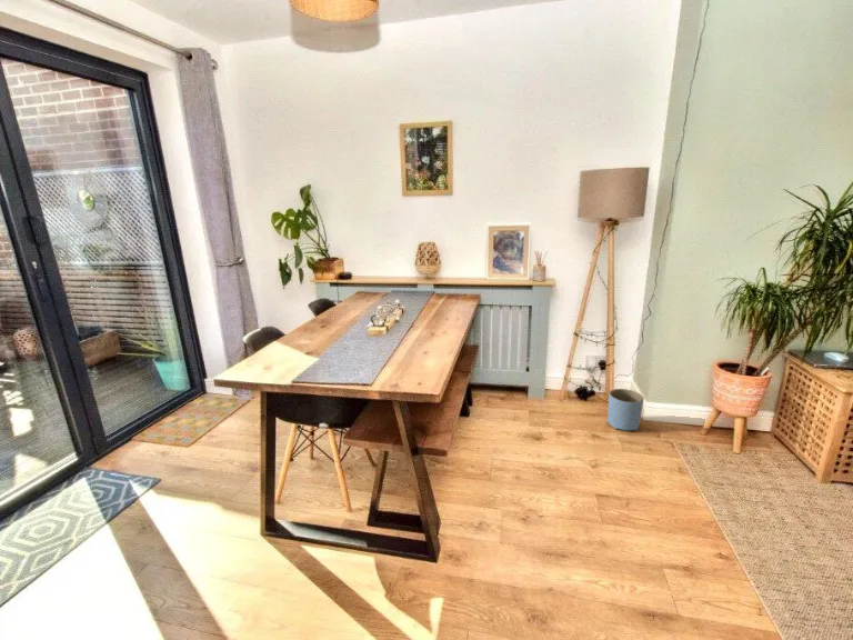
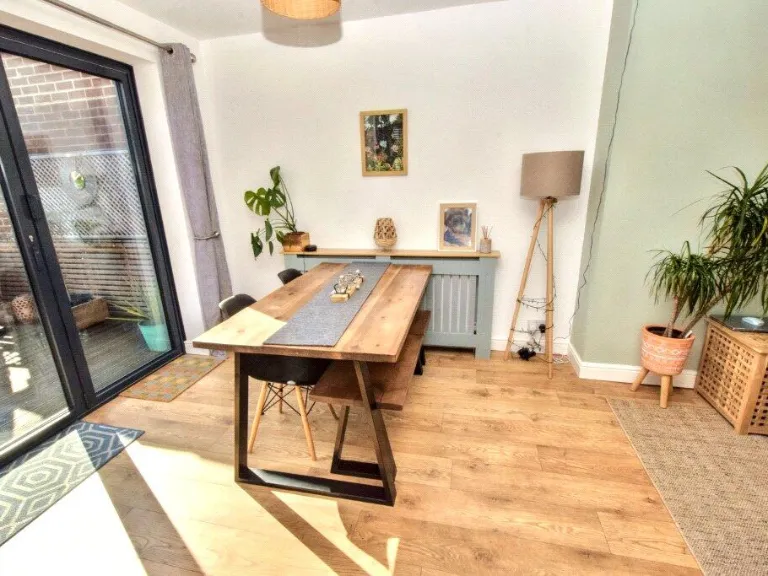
- planter (624, 410)
